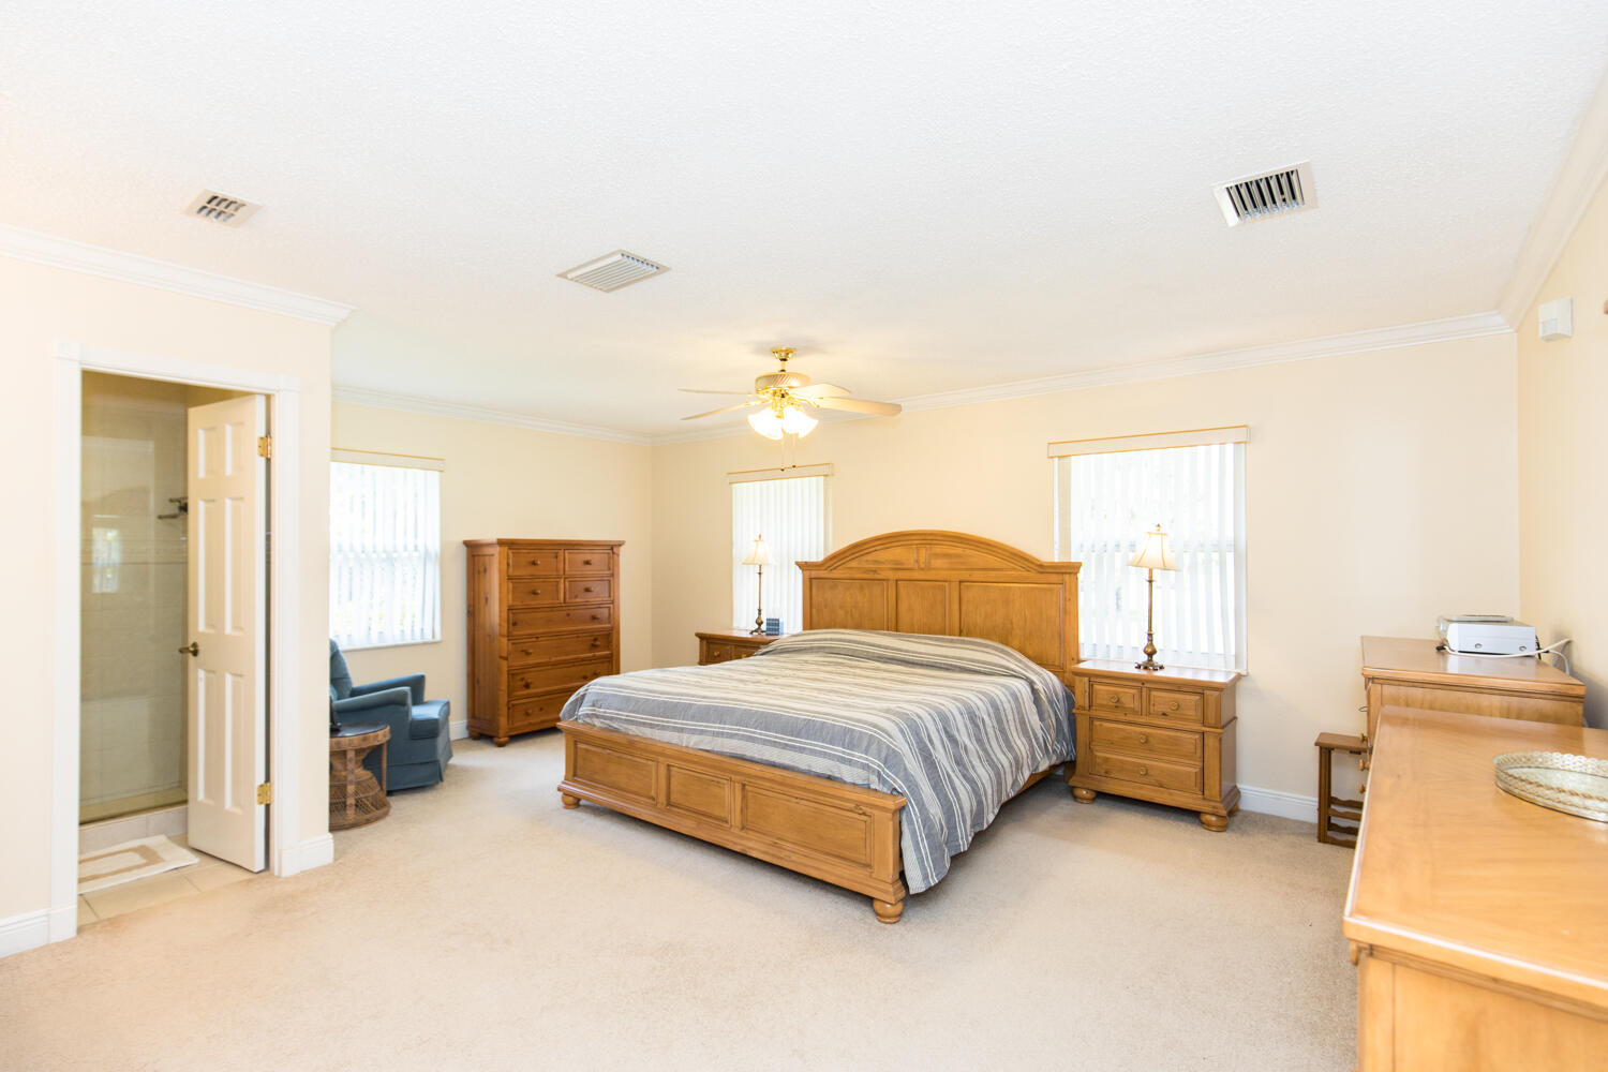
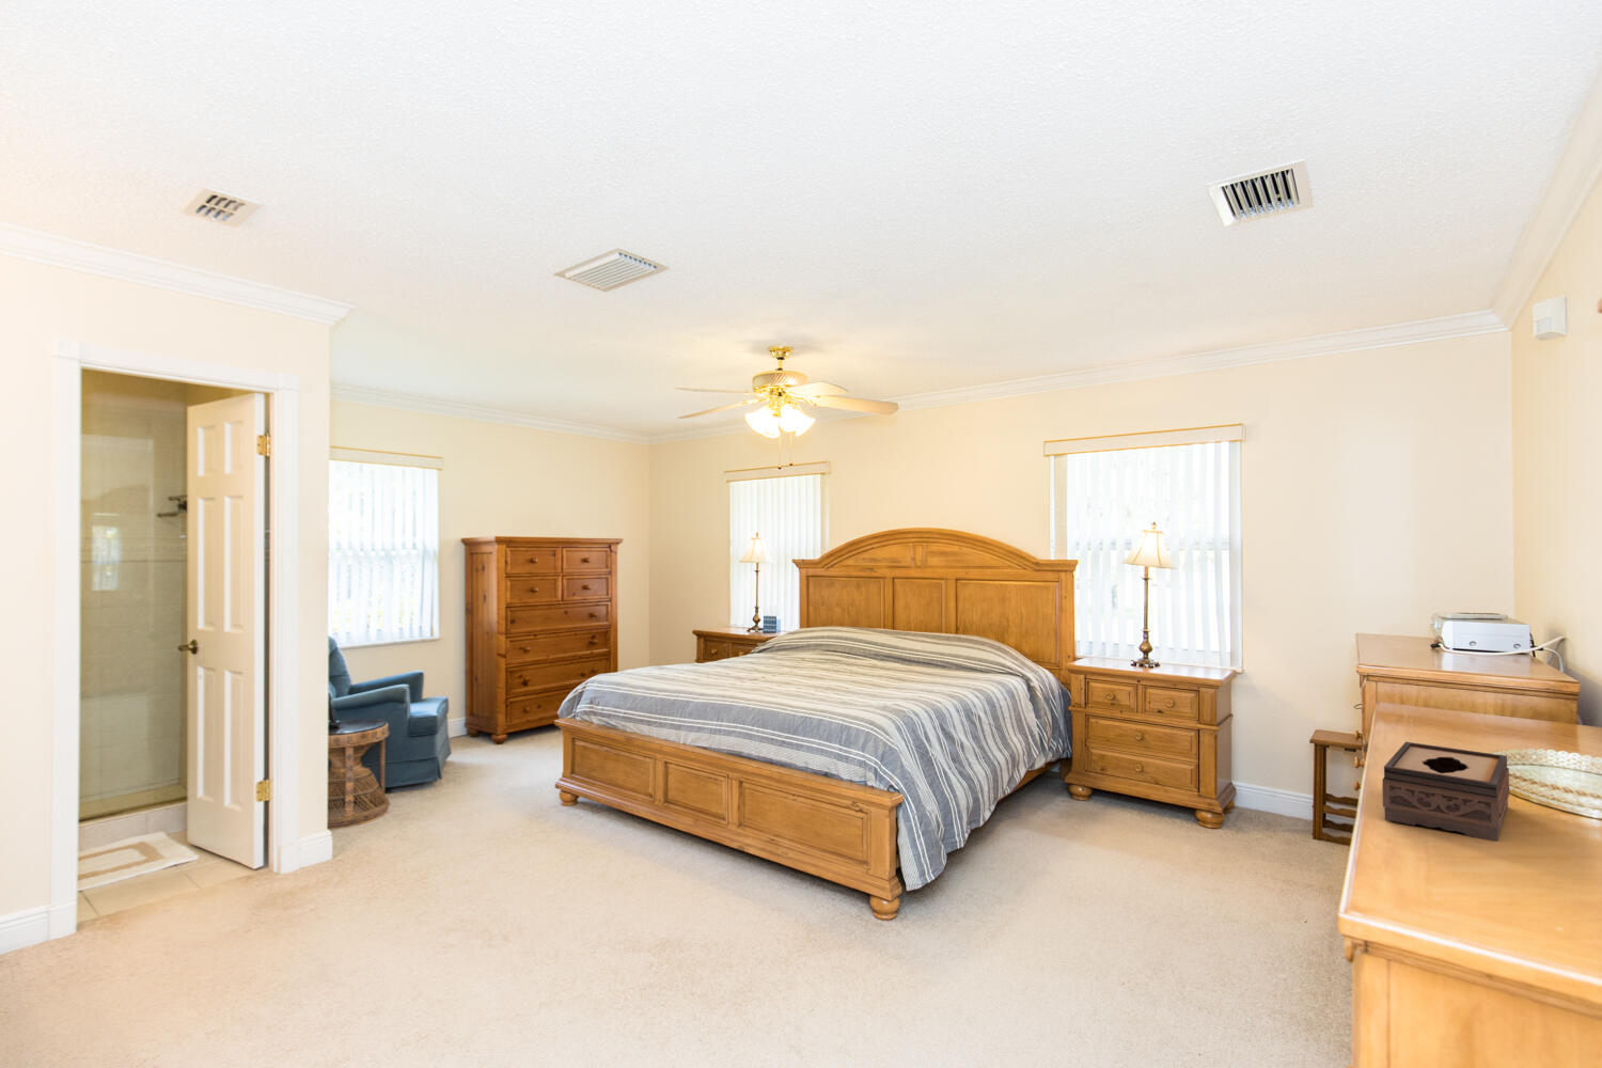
+ tissue box (1447, 786)
